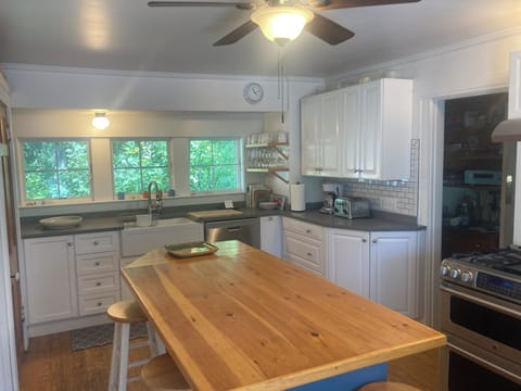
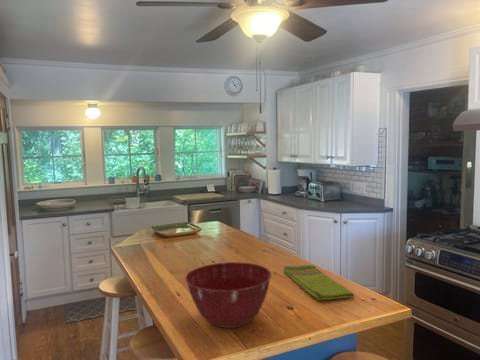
+ dish towel (315, 279)
+ mixing bowl (228, 296)
